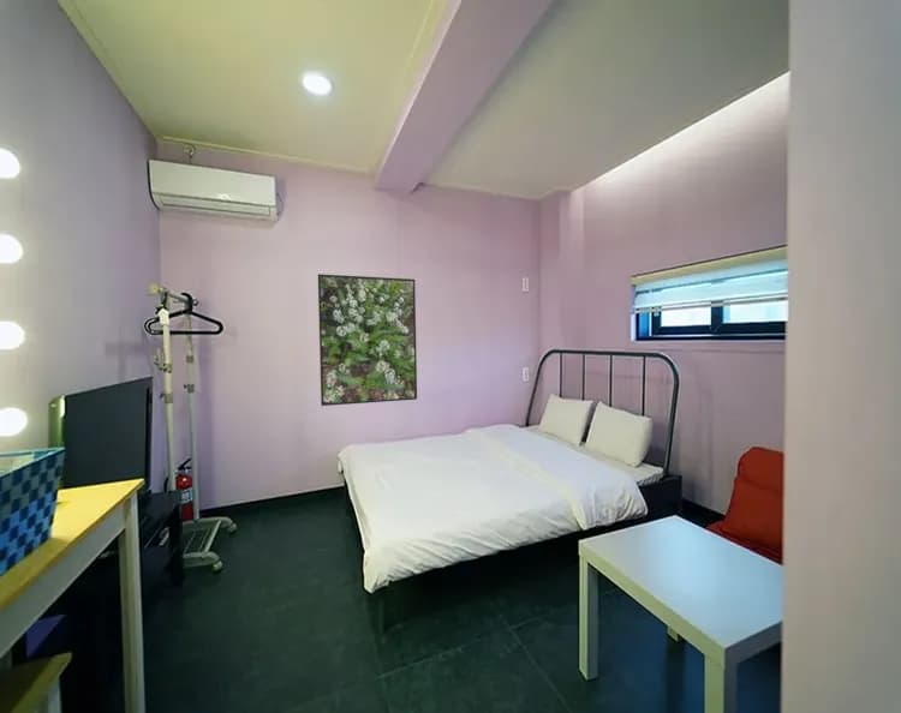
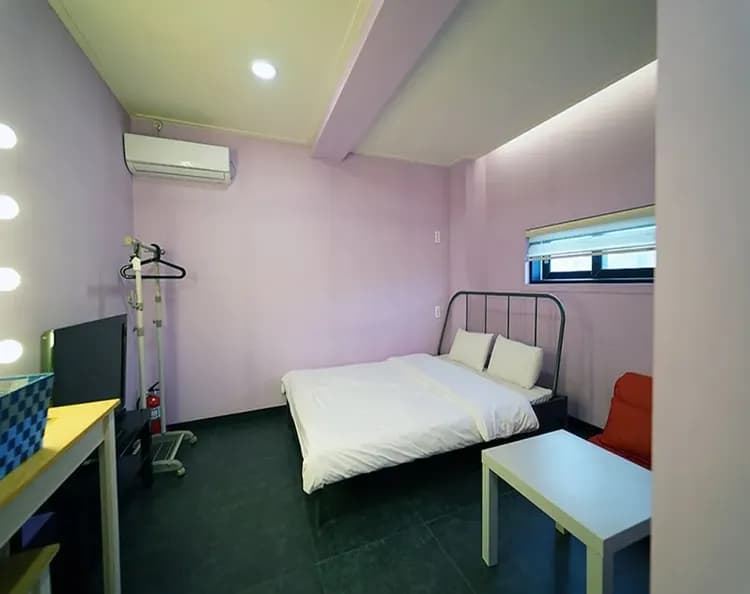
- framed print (369, 340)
